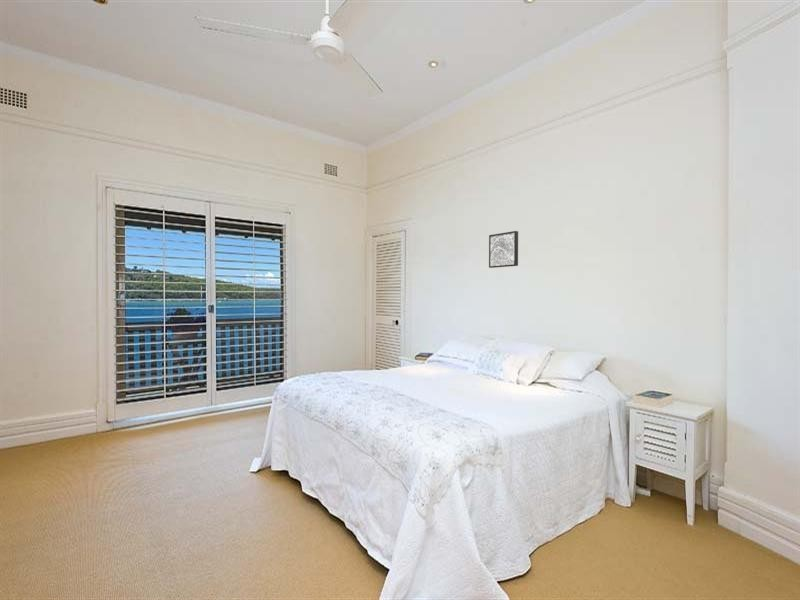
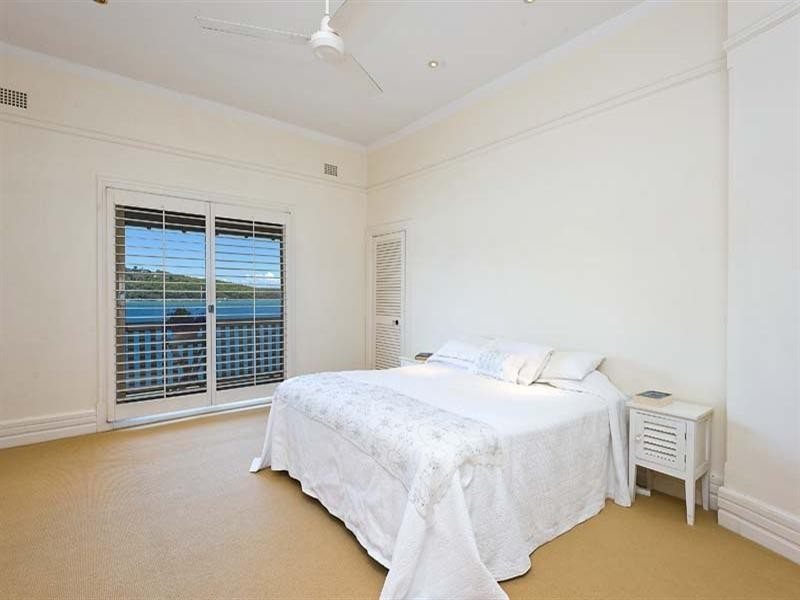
- wall art (503, 250)
